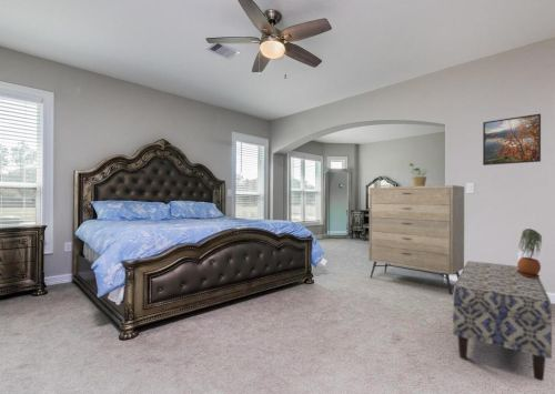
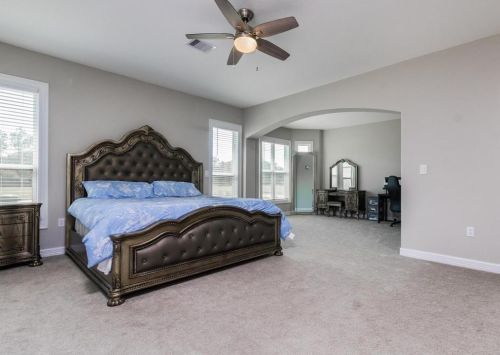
- bench (498, 307)
- potted plant (526, 252)
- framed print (509, 140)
- potted plant (418, 174)
- dresser (413, 234)
